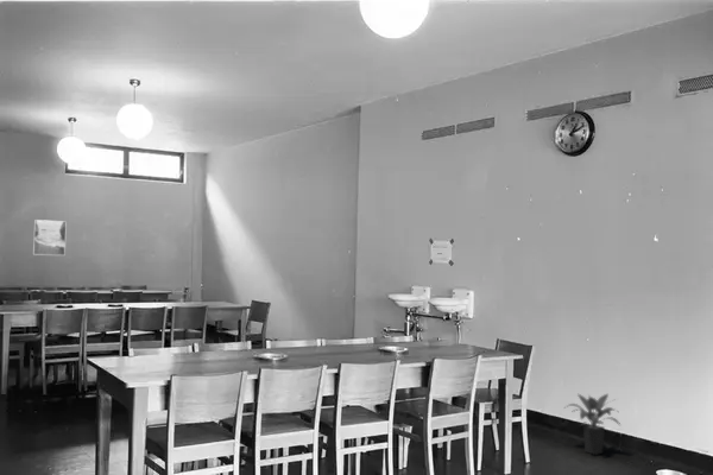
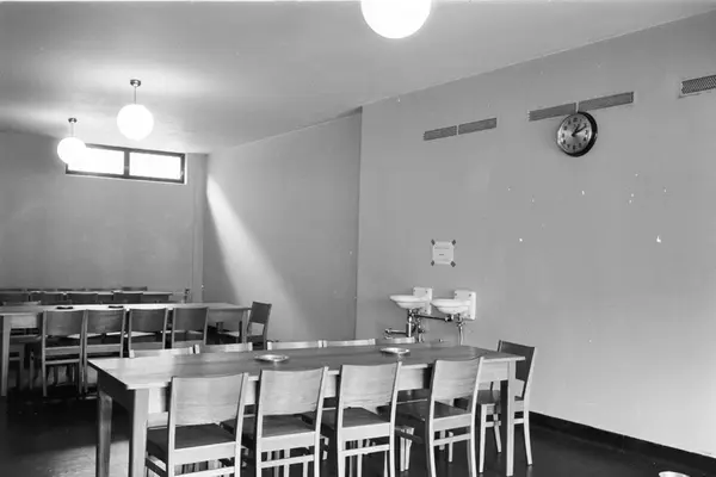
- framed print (49, 238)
- potted plant (593, 422)
